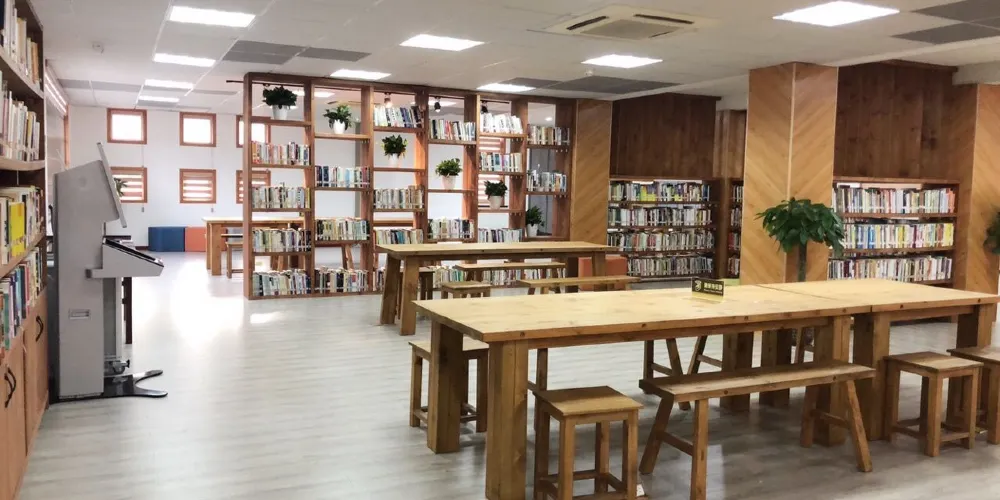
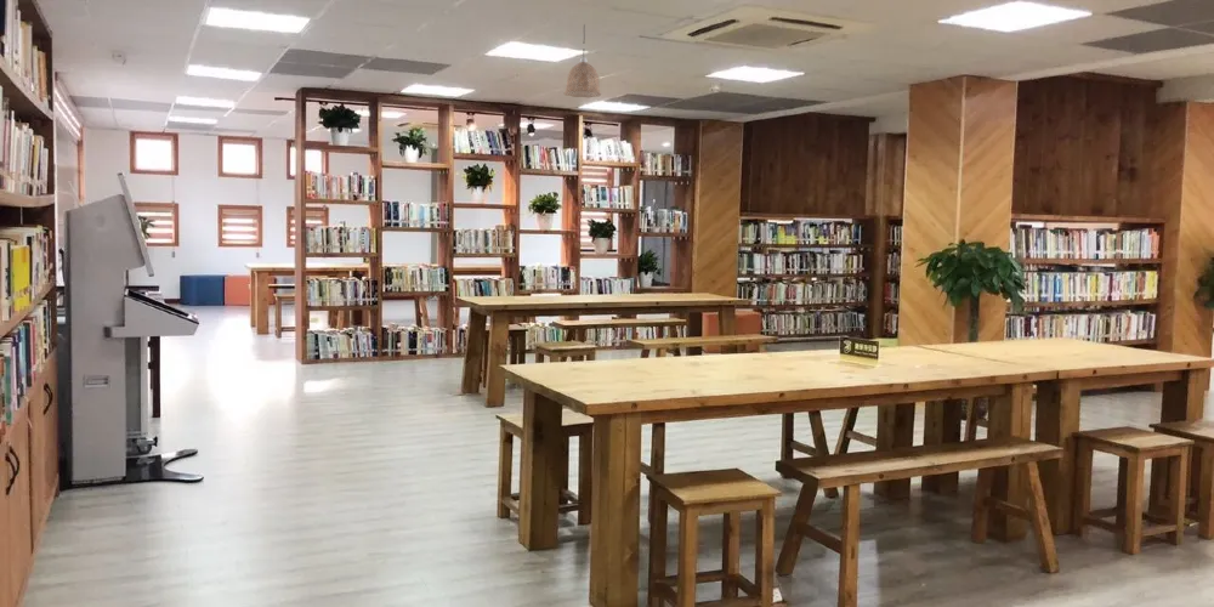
+ pendant lamp (583, 59)
